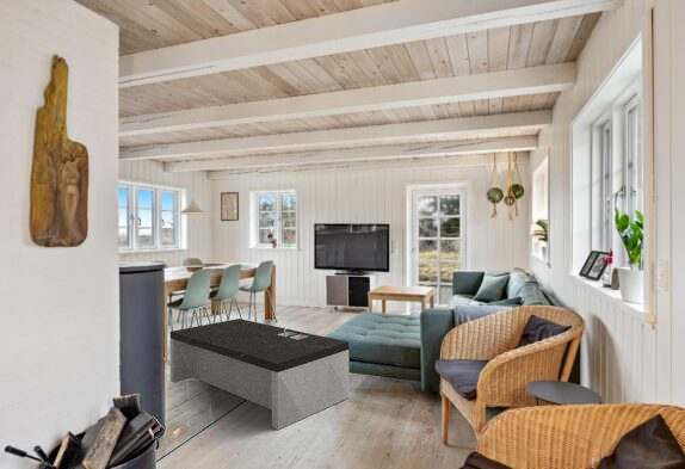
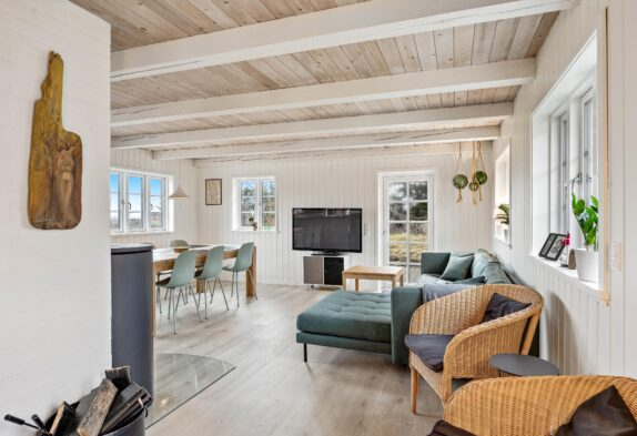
- coffee table (254, 358)
